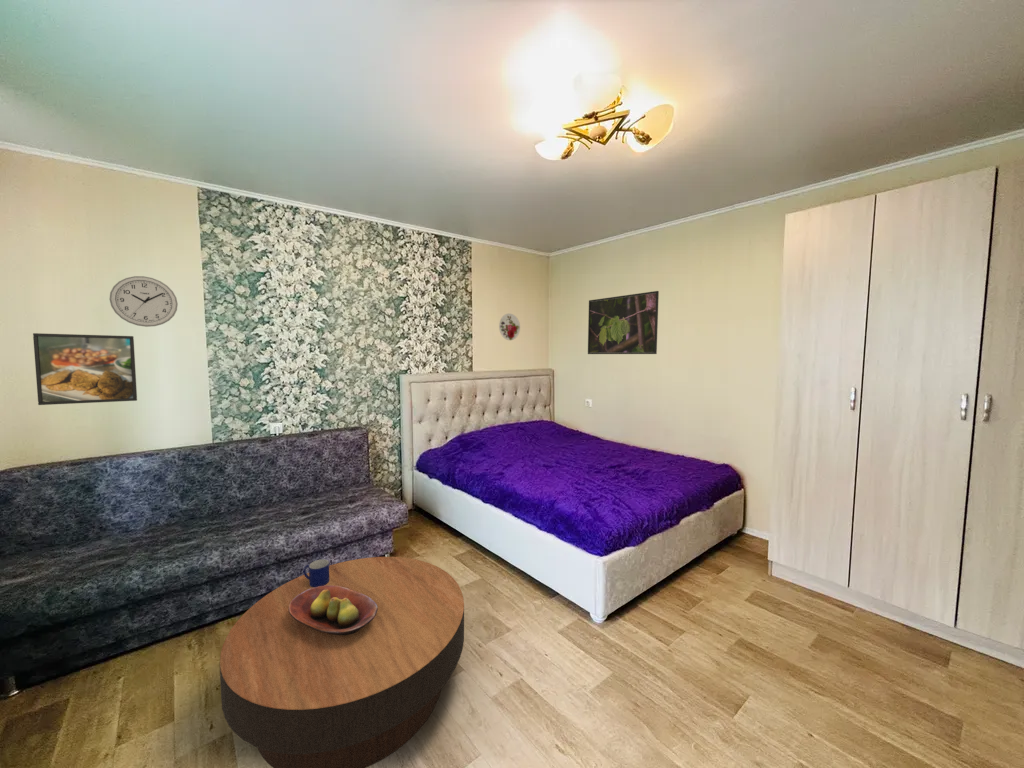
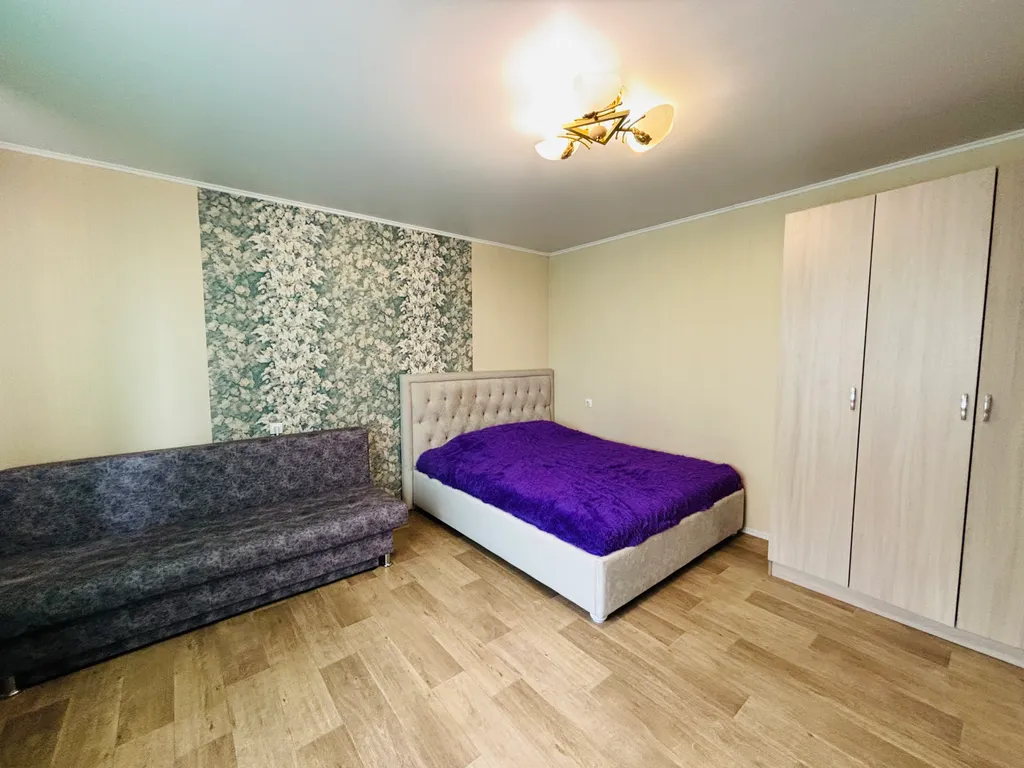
- wall clock (144, 301)
- decorative plate (509, 326)
- coffee table (355, 650)
- fruit bowl (333, 607)
- mug (315, 572)
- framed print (620, 325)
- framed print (88, 368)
